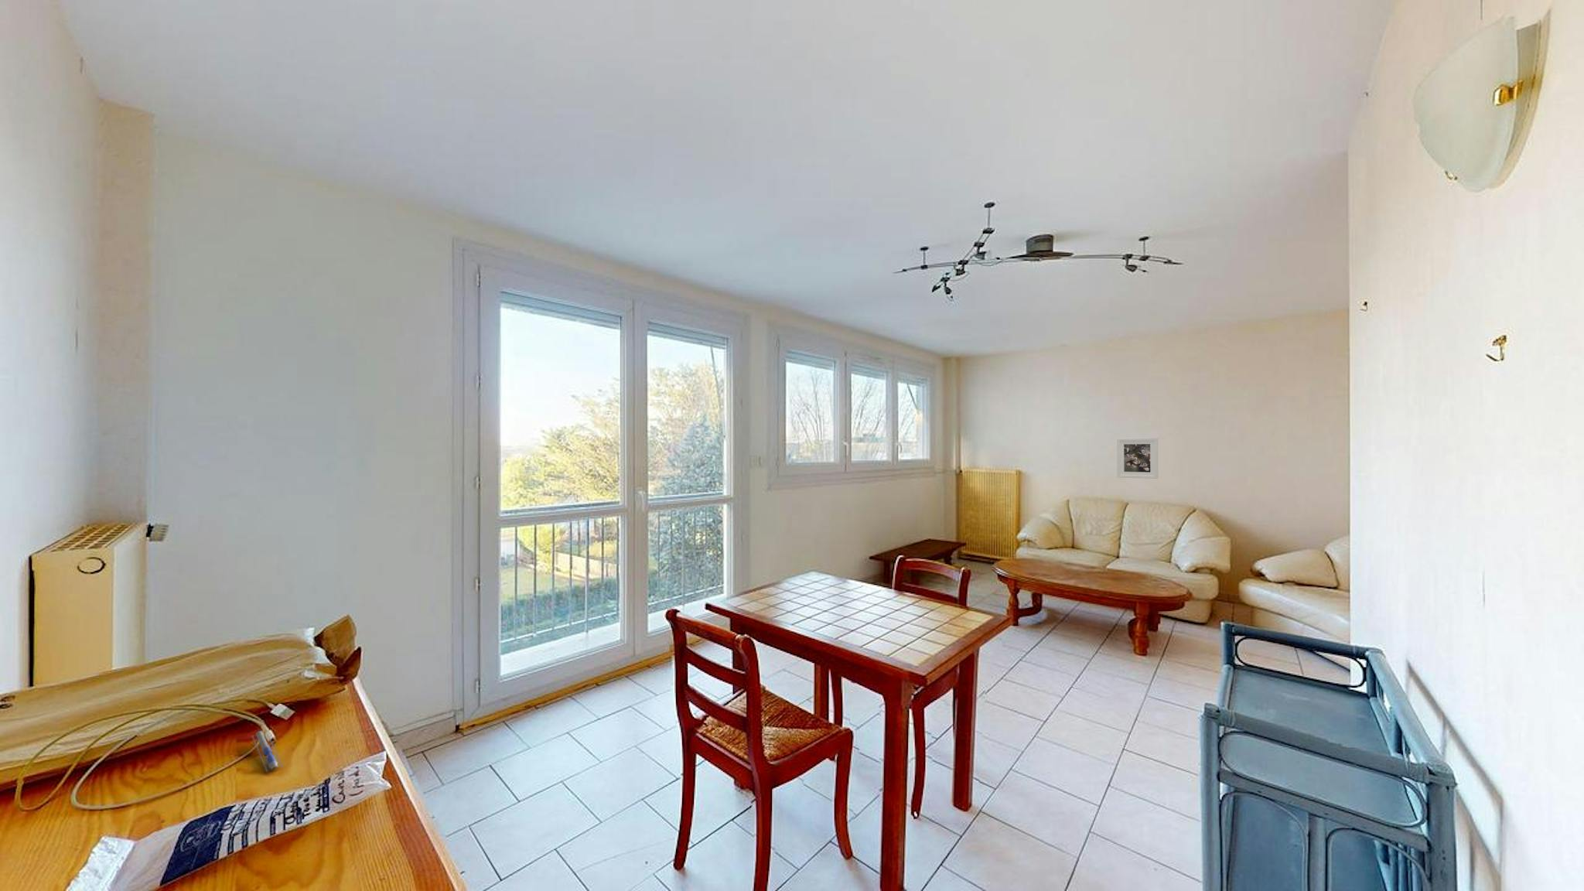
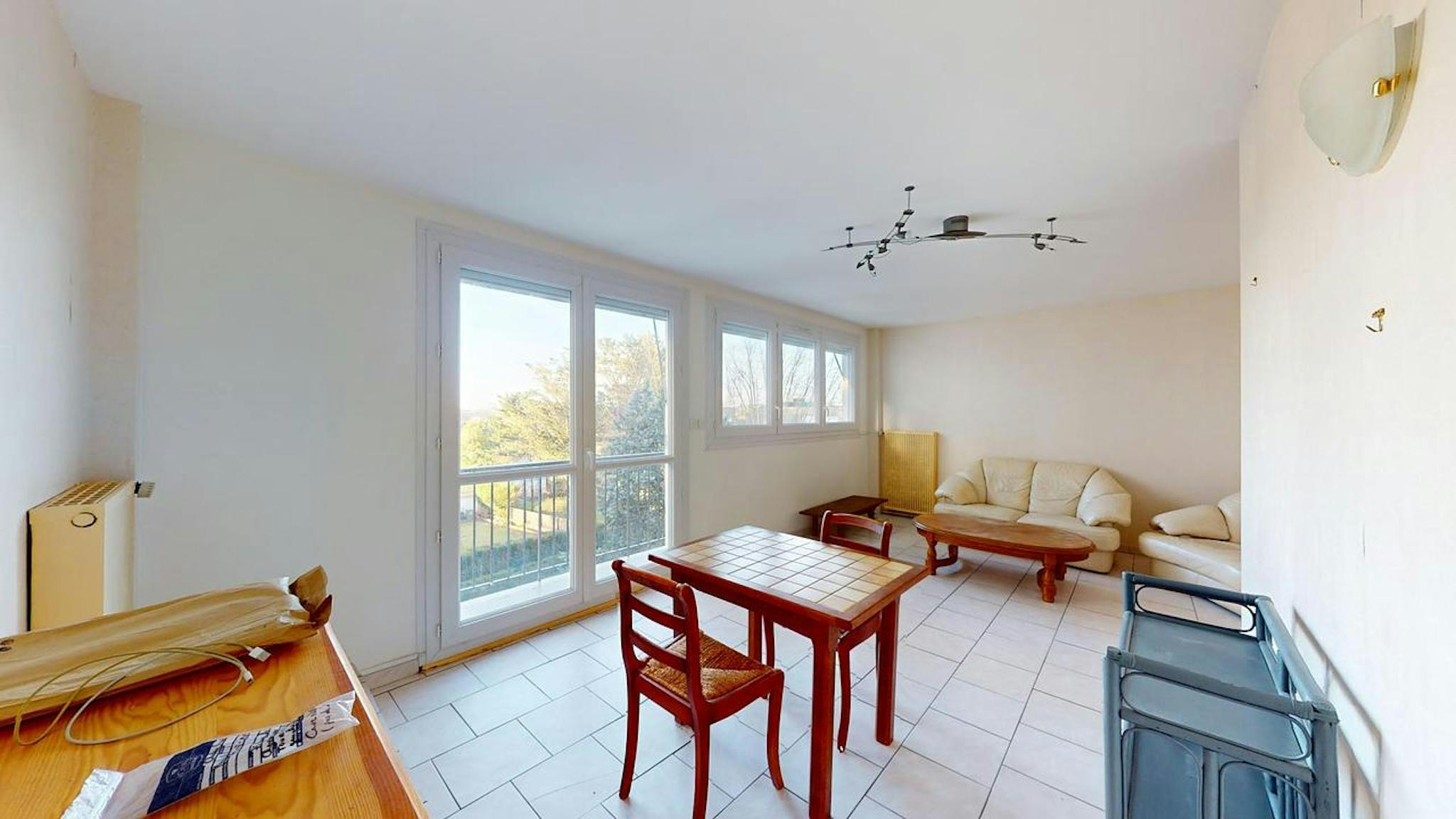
- pen (267, 748)
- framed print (1137, 458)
